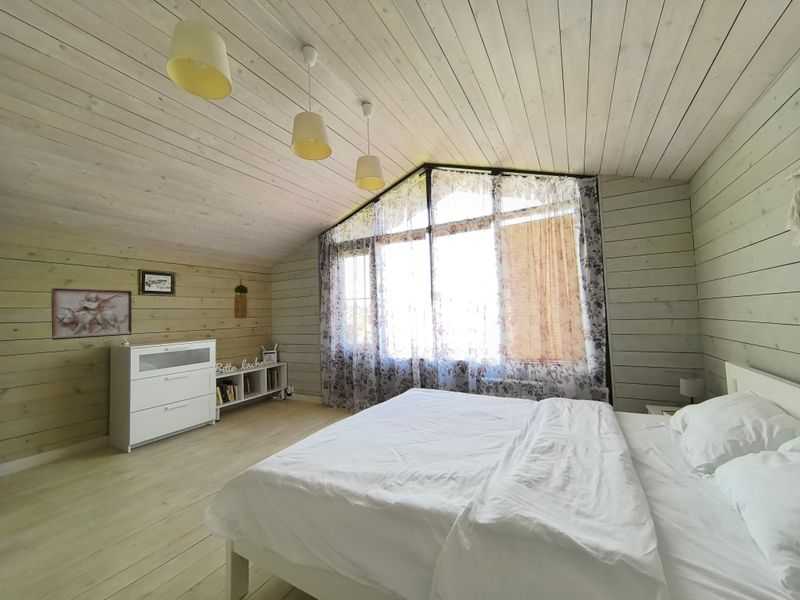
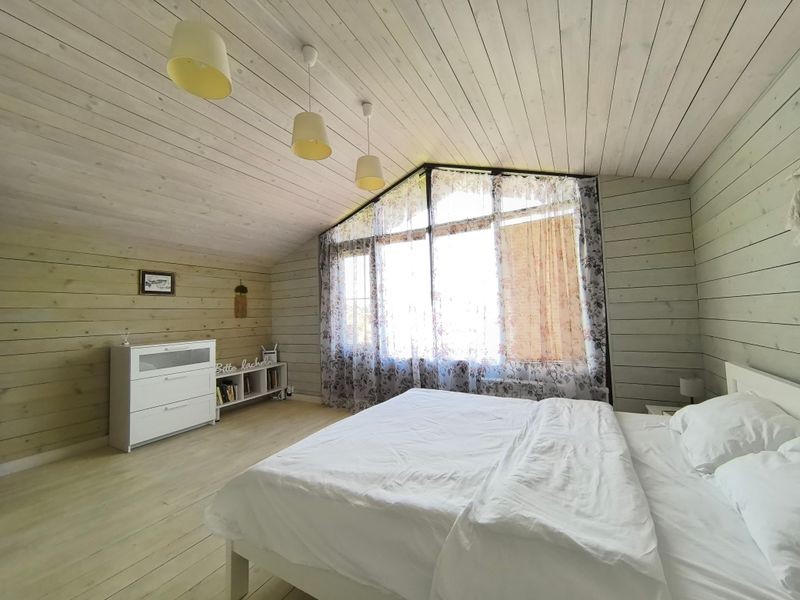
- wall relief (94, 313)
